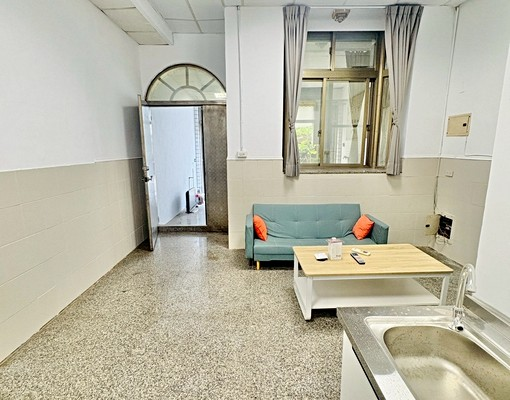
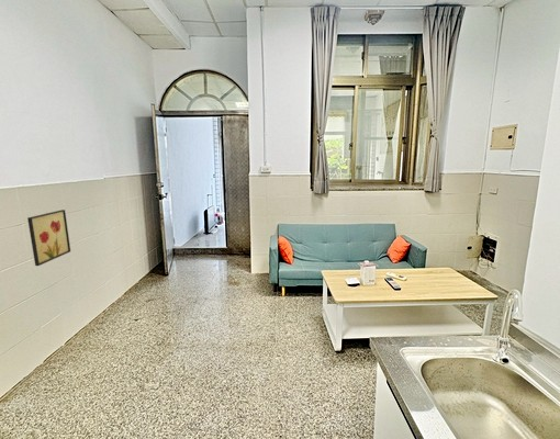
+ wall art (49, 236)
